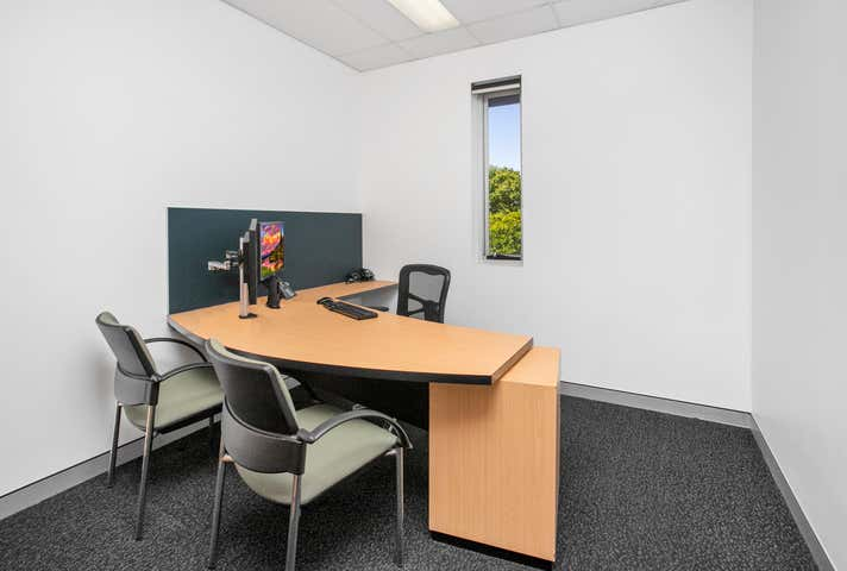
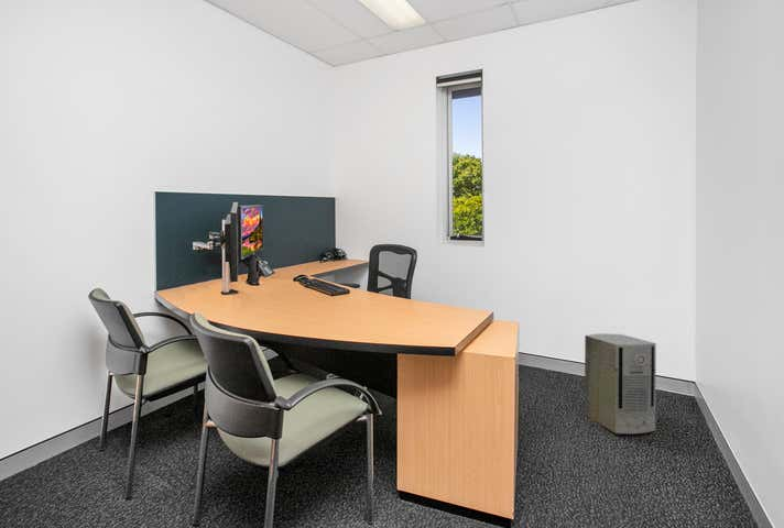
+ air purifier (618, 381)
